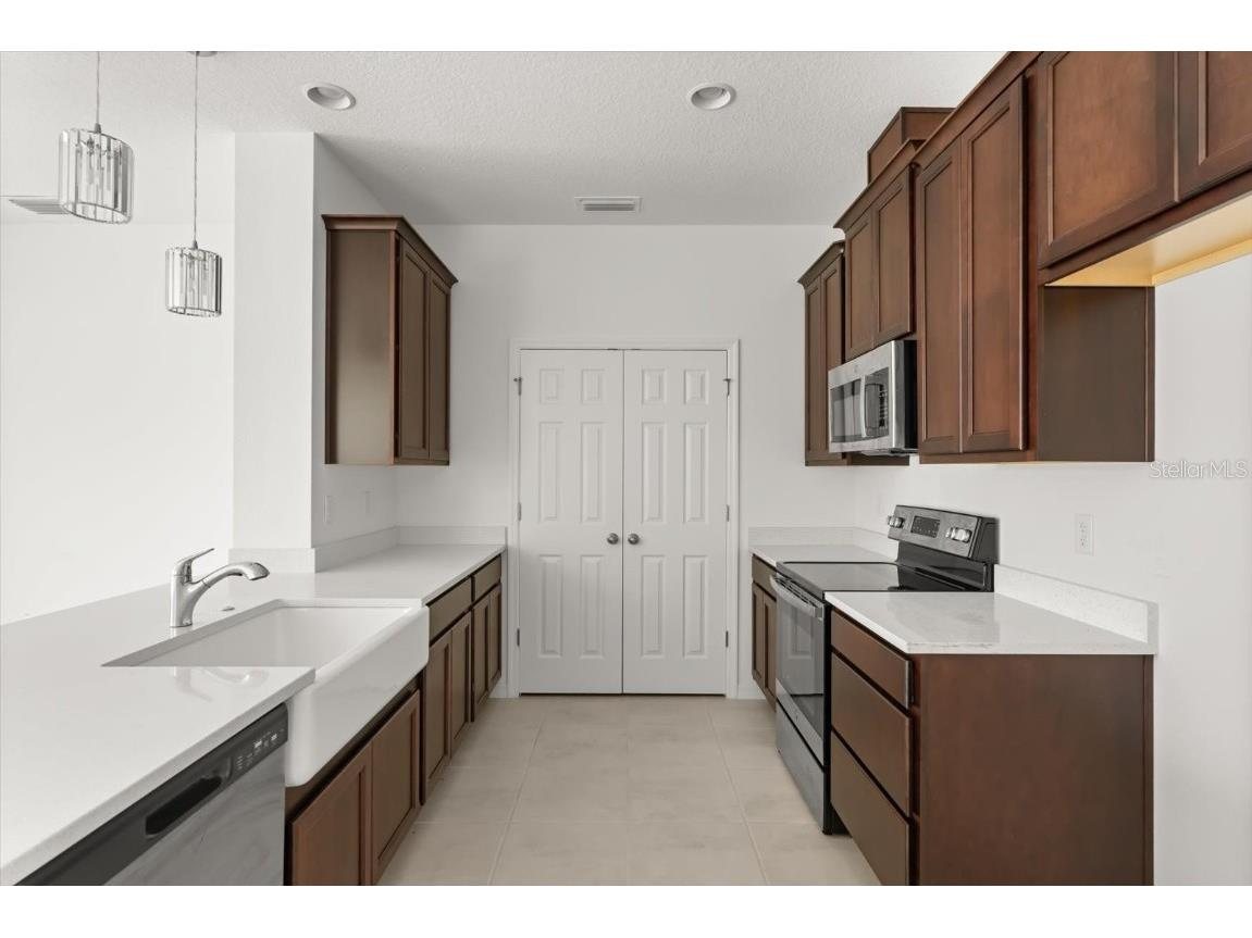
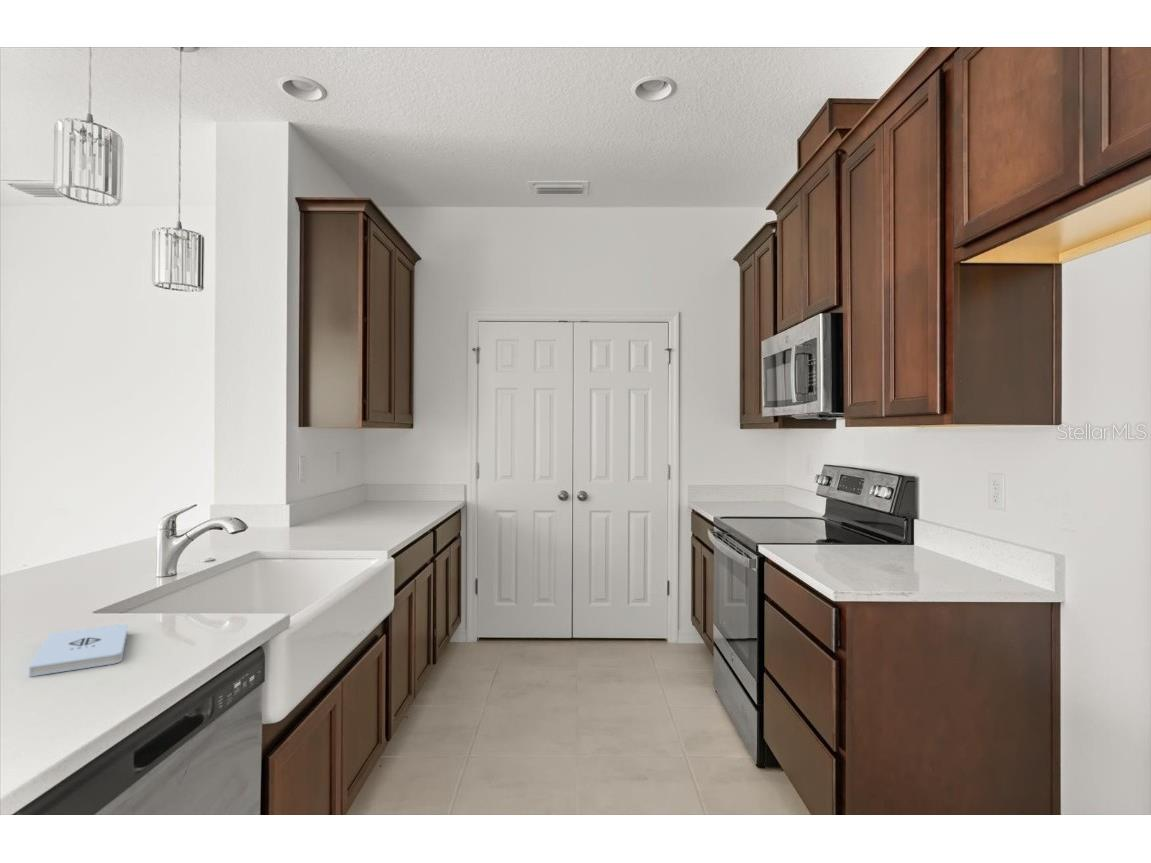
+ notepad (83, 647)
